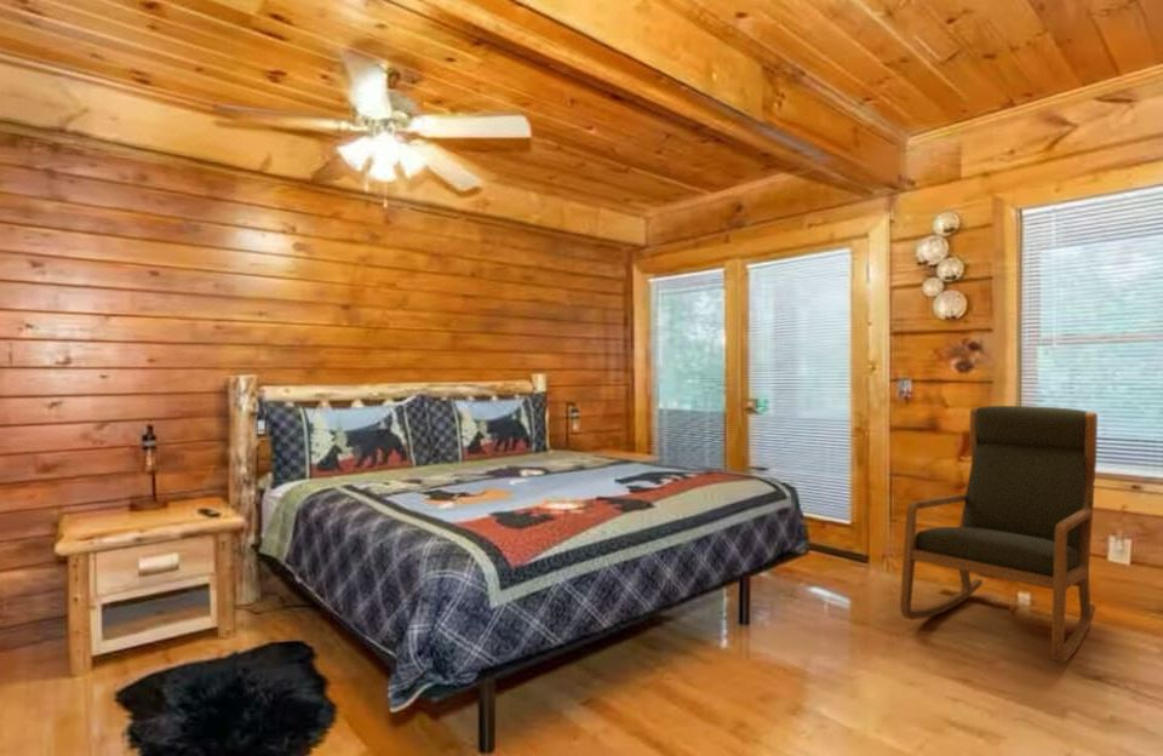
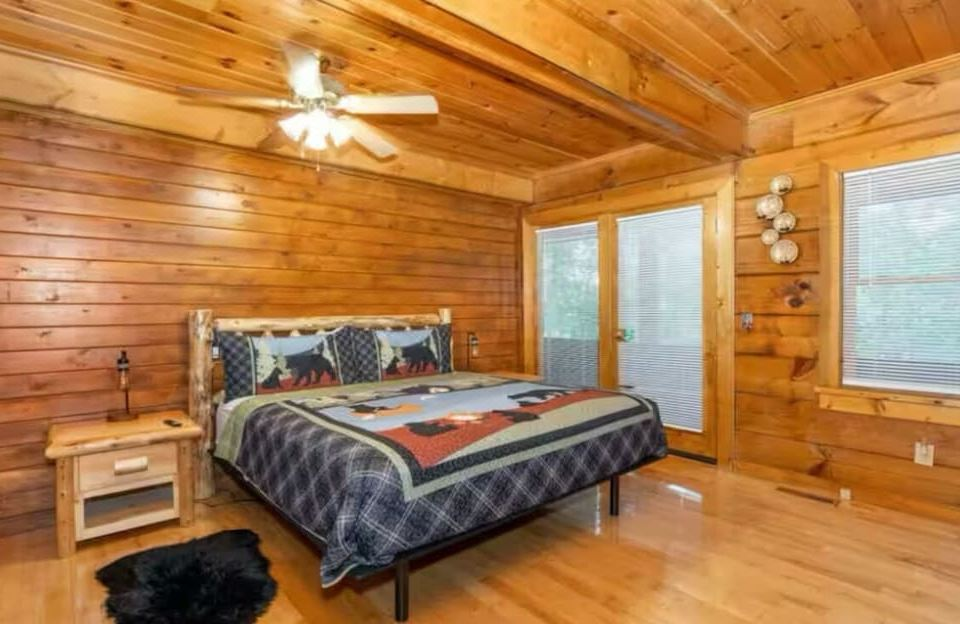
- rocking chair (1006, 517)
